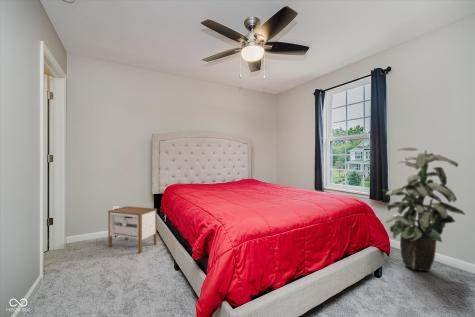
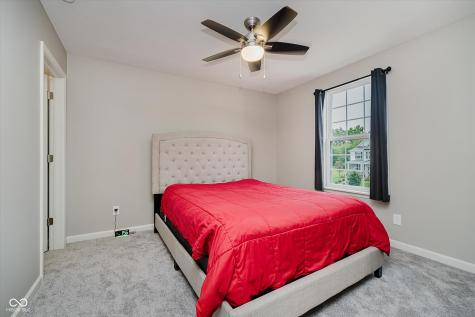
- nightstand (133, 227)
- indoor plant (416, 206)
